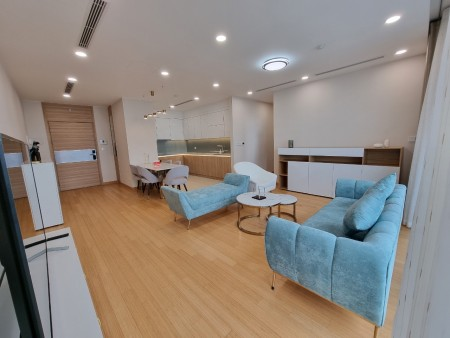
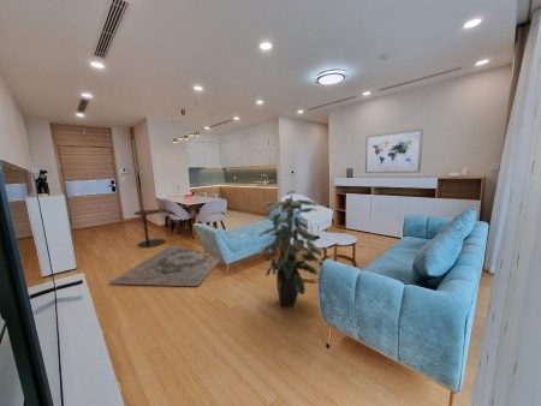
+ wall art (391, 153)
+ indoor plant (290, 250)
+ rug (185, 257)
+ side table (147, 227)
